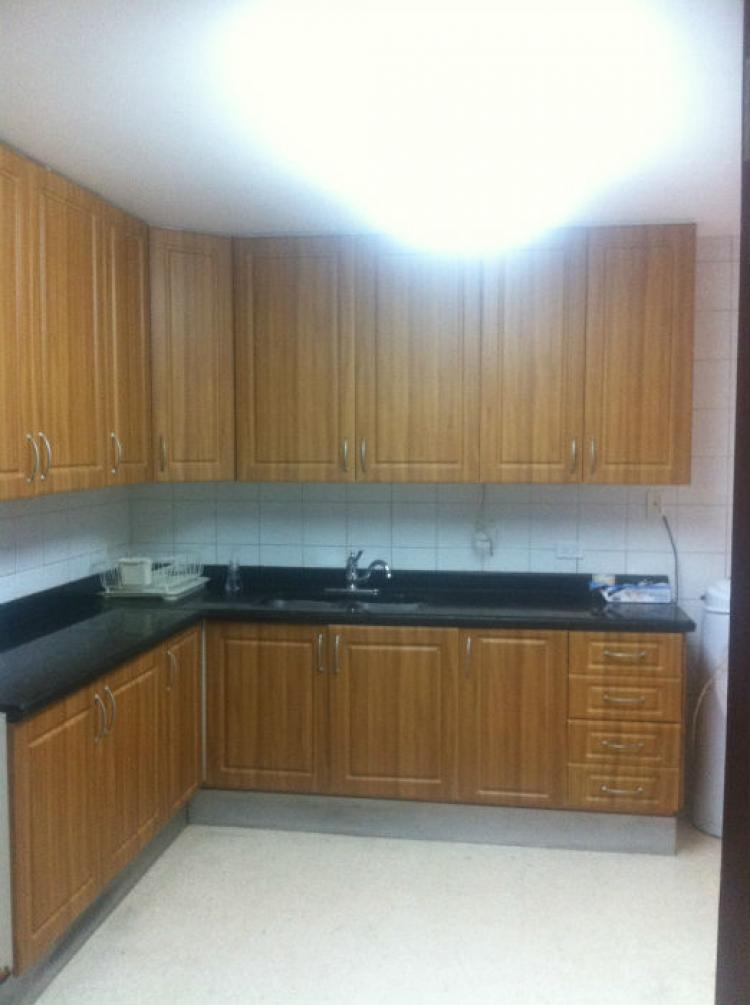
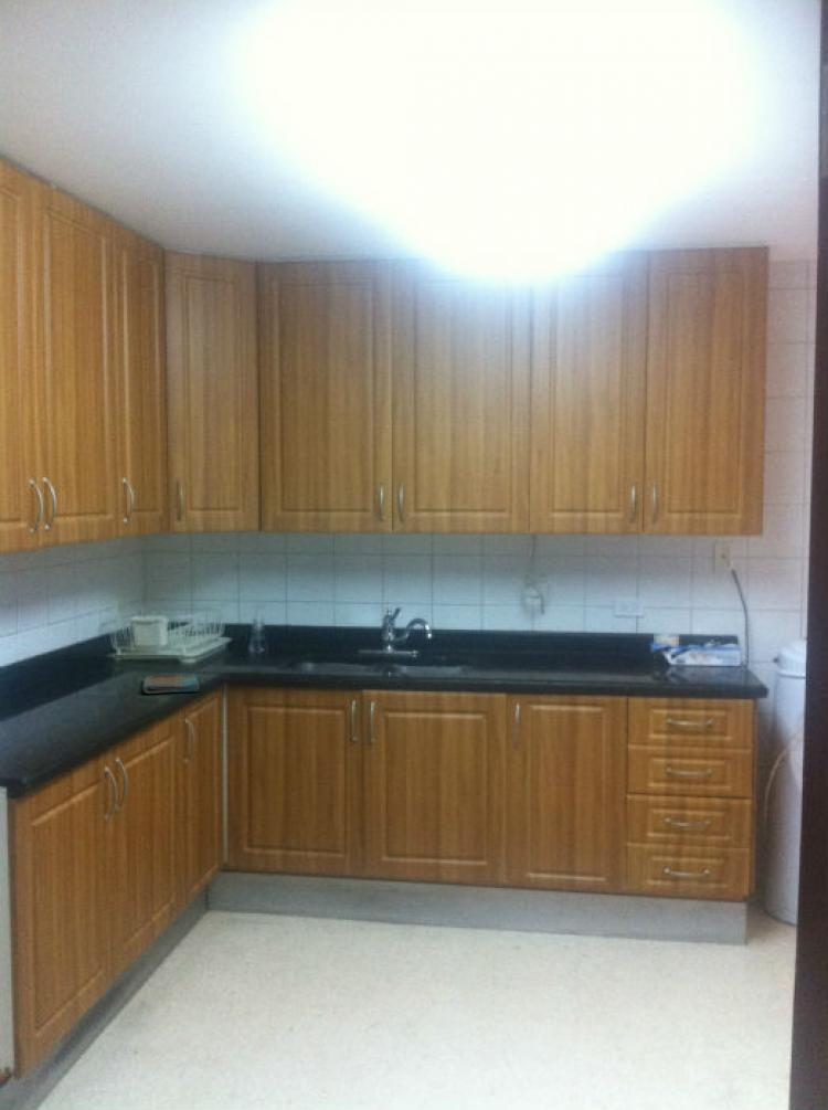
+ dish towel (170, 681)
